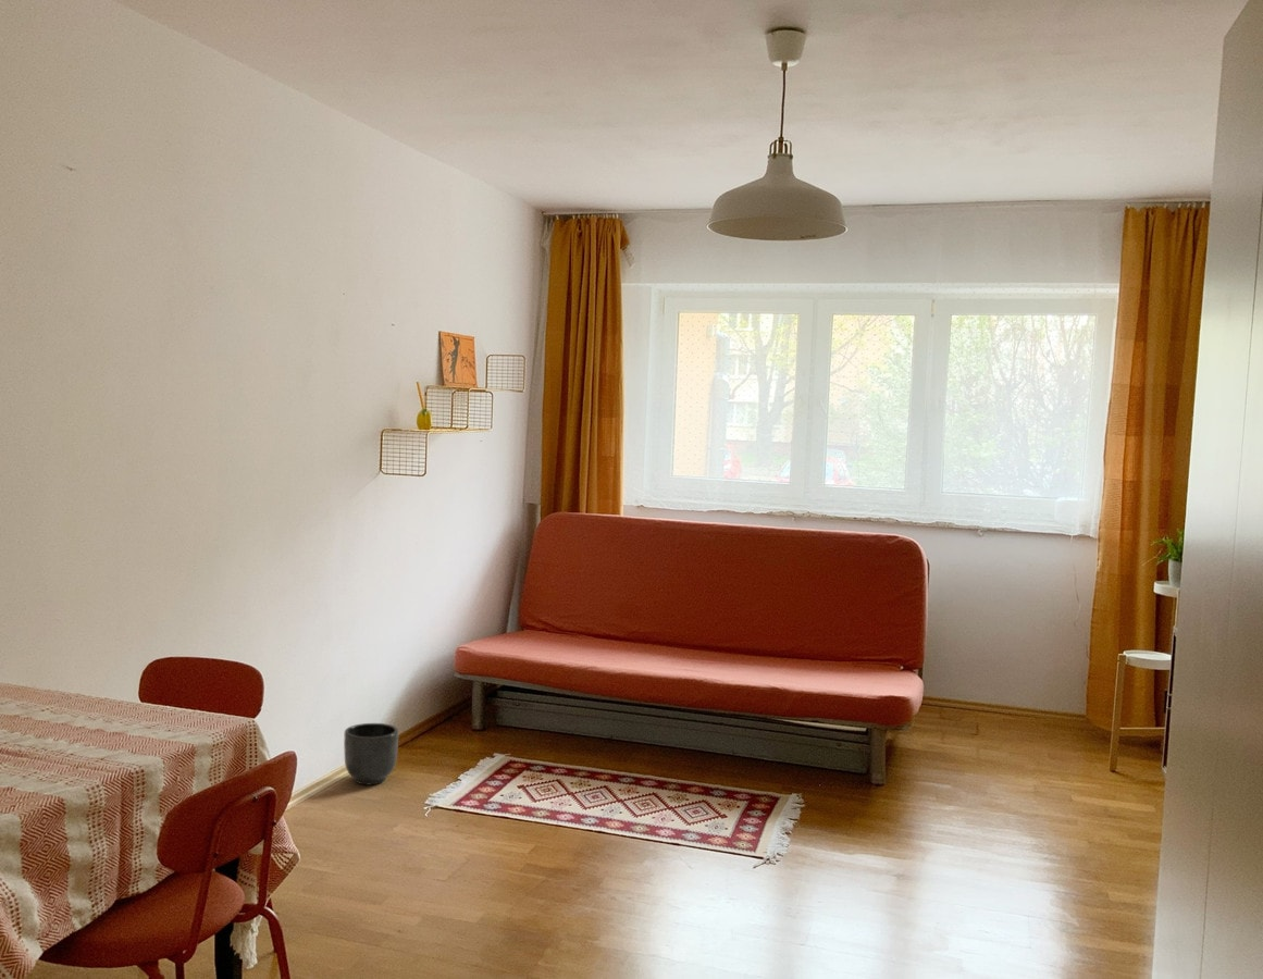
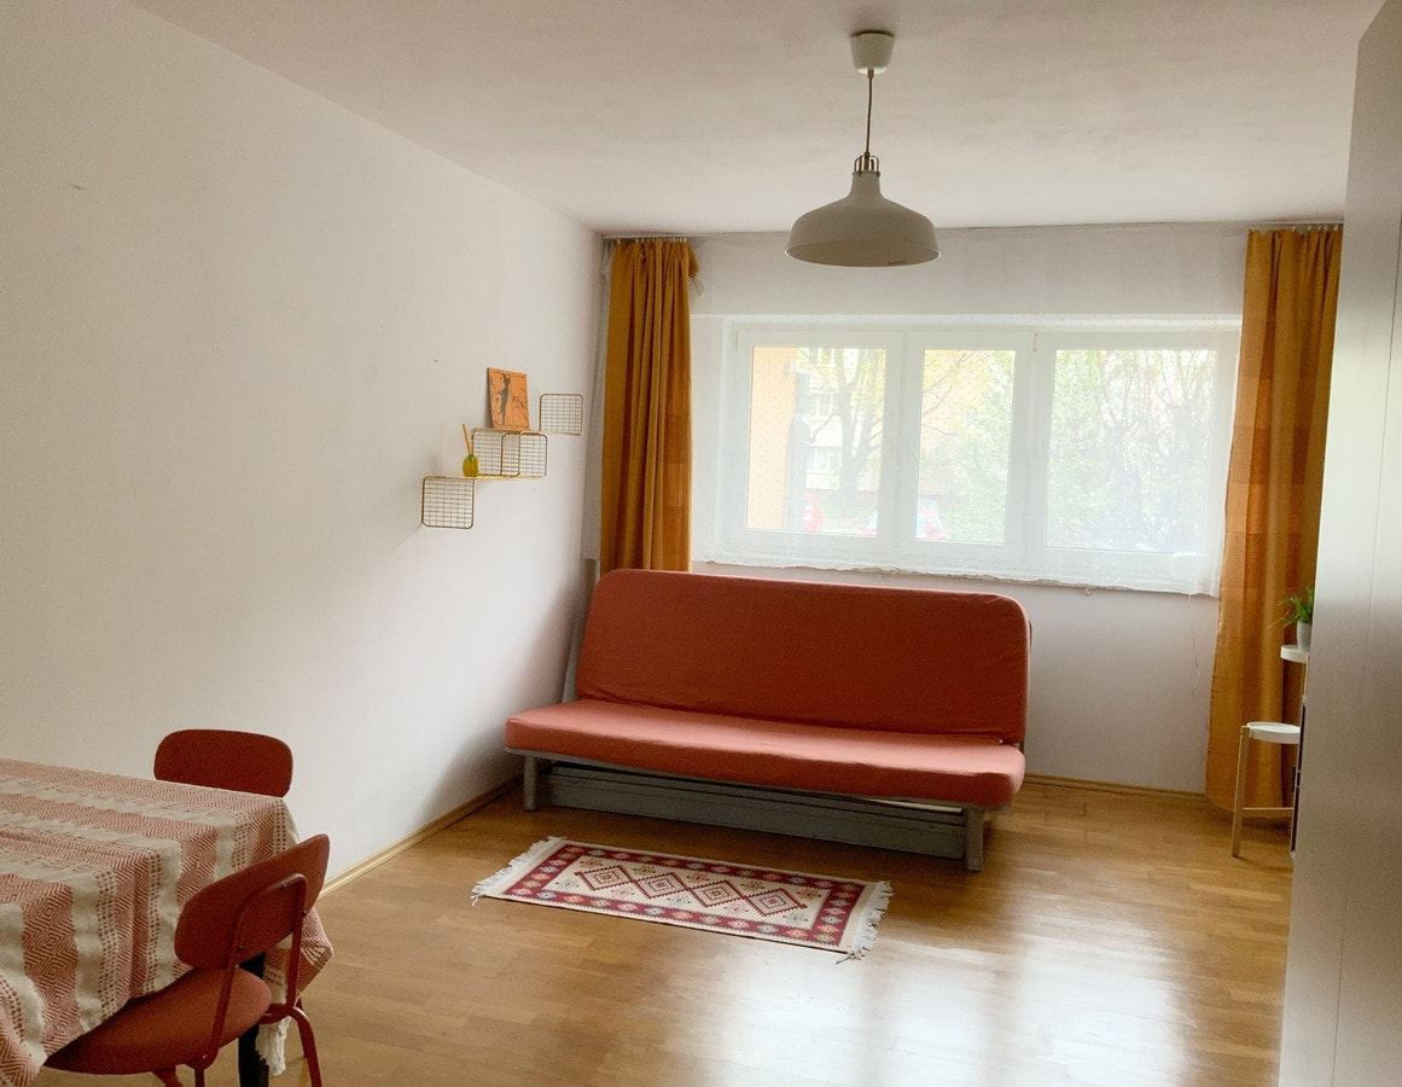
- planter (370, 755)
